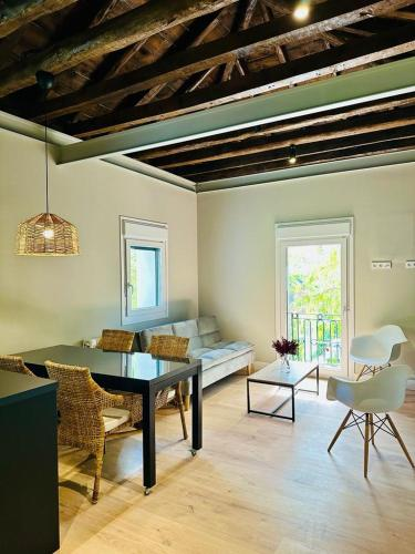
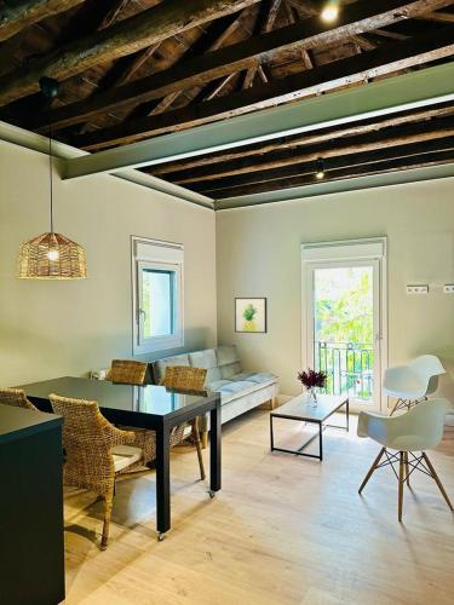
+ wall art (249, 315)
